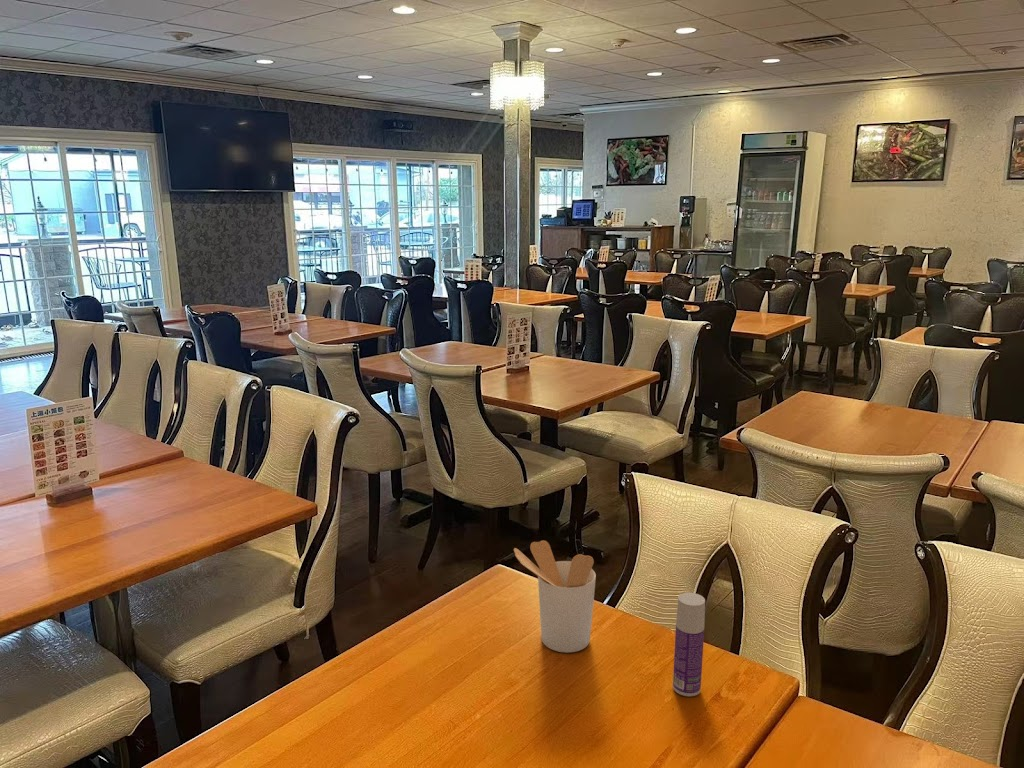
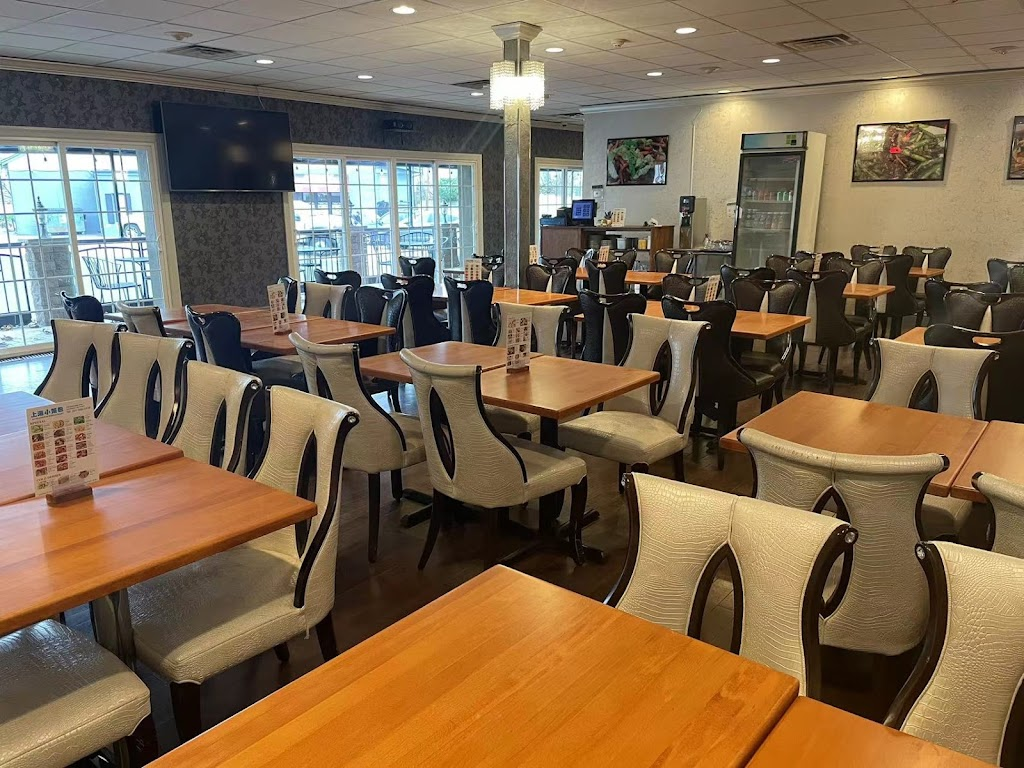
- utensil holder (553, 594)
- bottle (689, 644)
